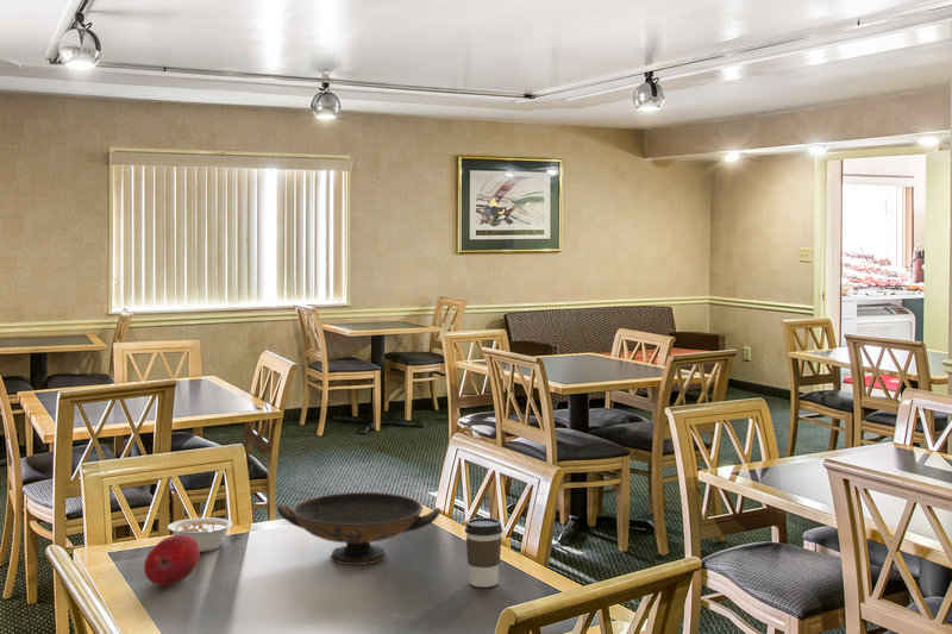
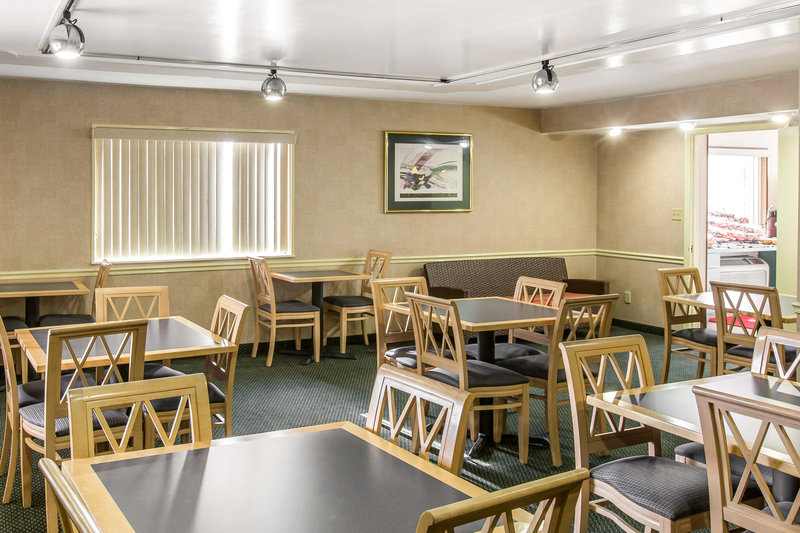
- fruit (173, 558)
- legume (202, 533)
- coffee cup (483, 552)
- decorative bowl (358, 531)
